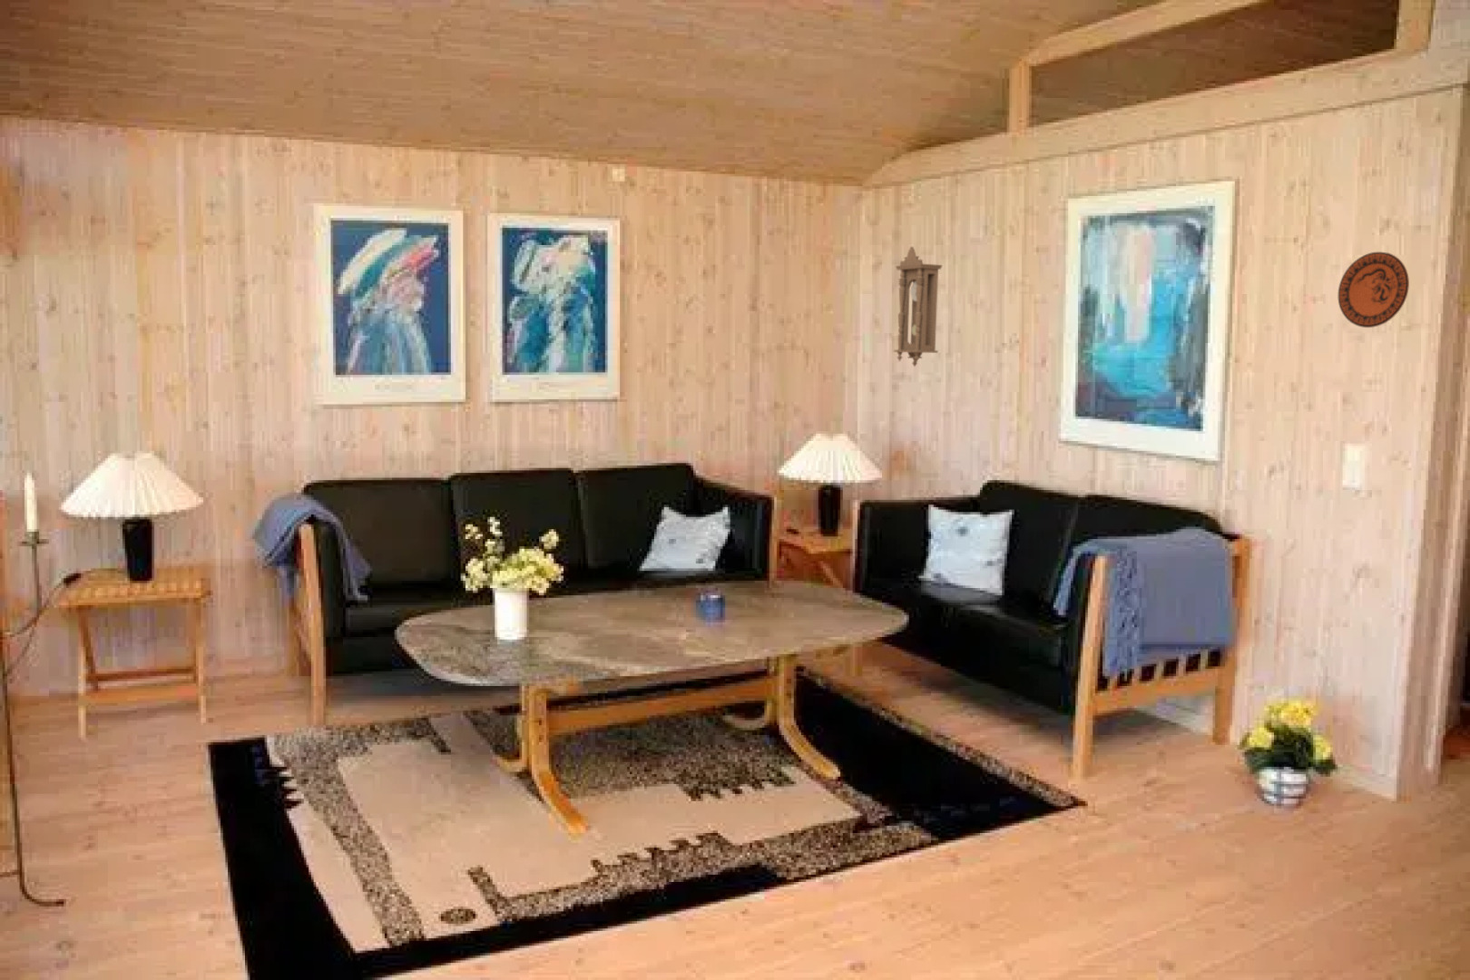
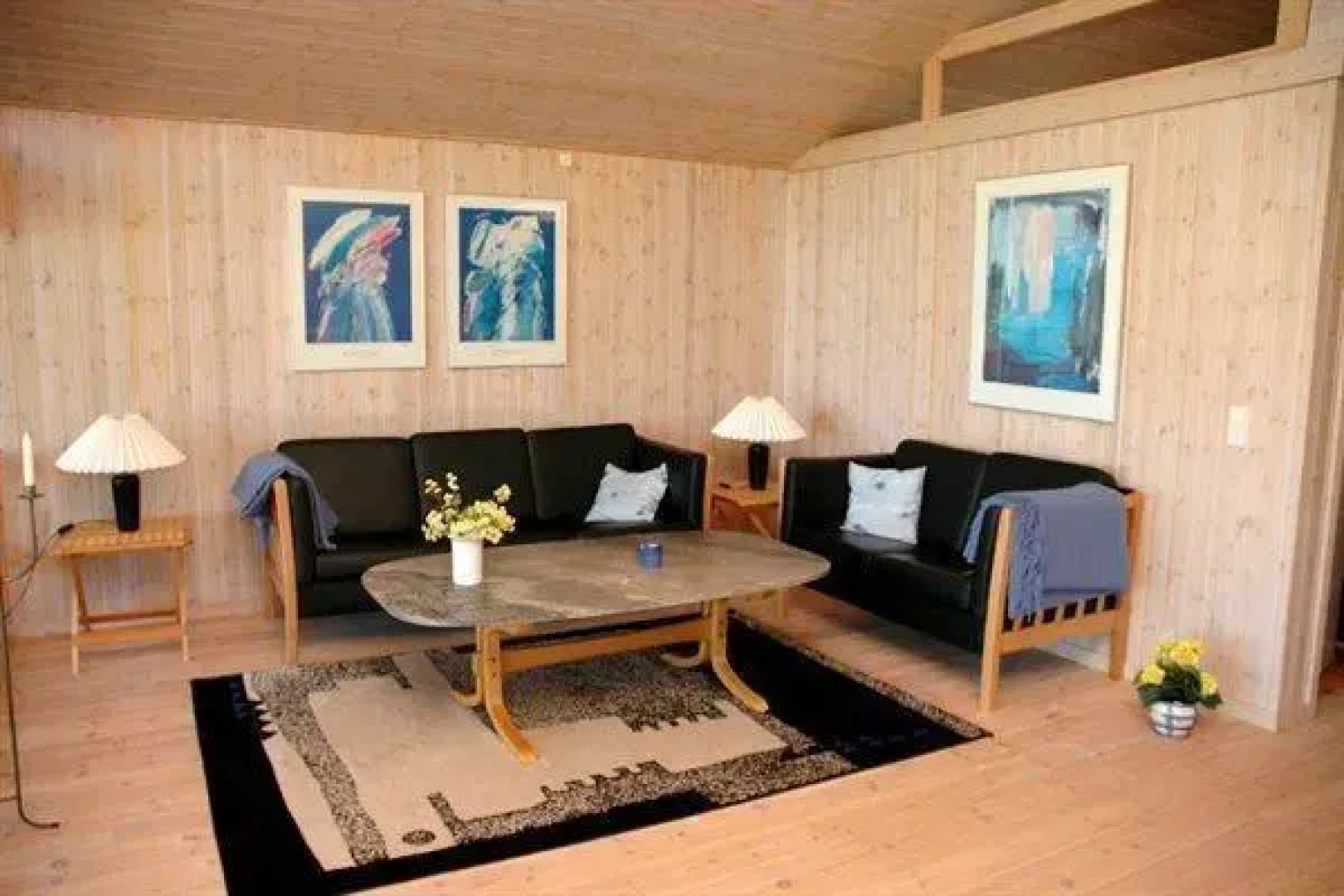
- pendulum clock (917, 306)
- decorative plate (1373, 290)
